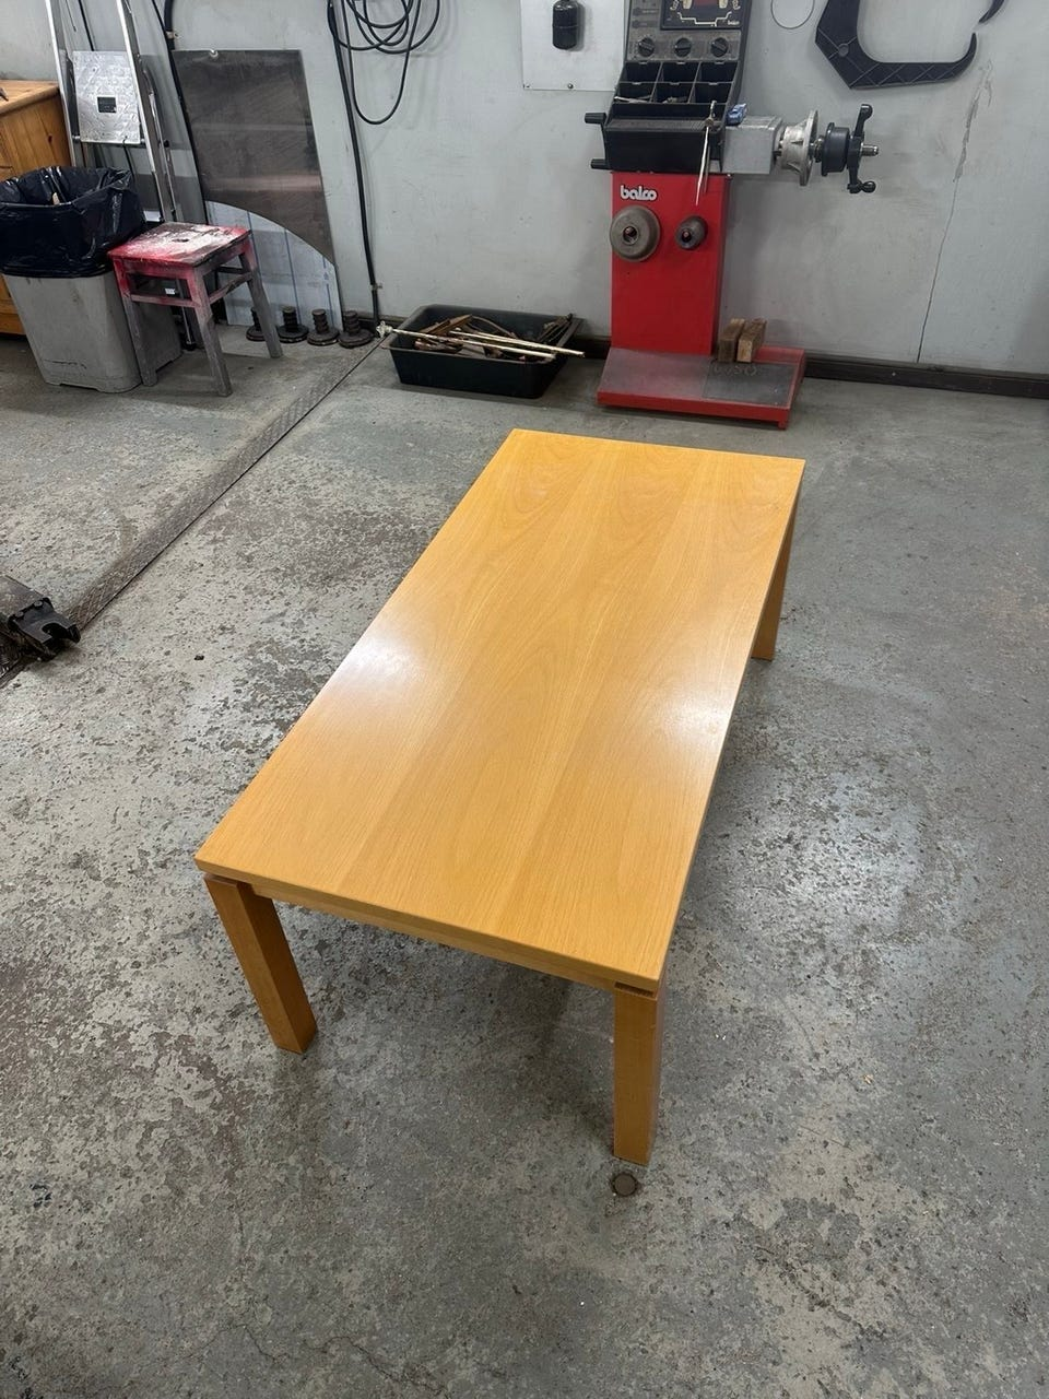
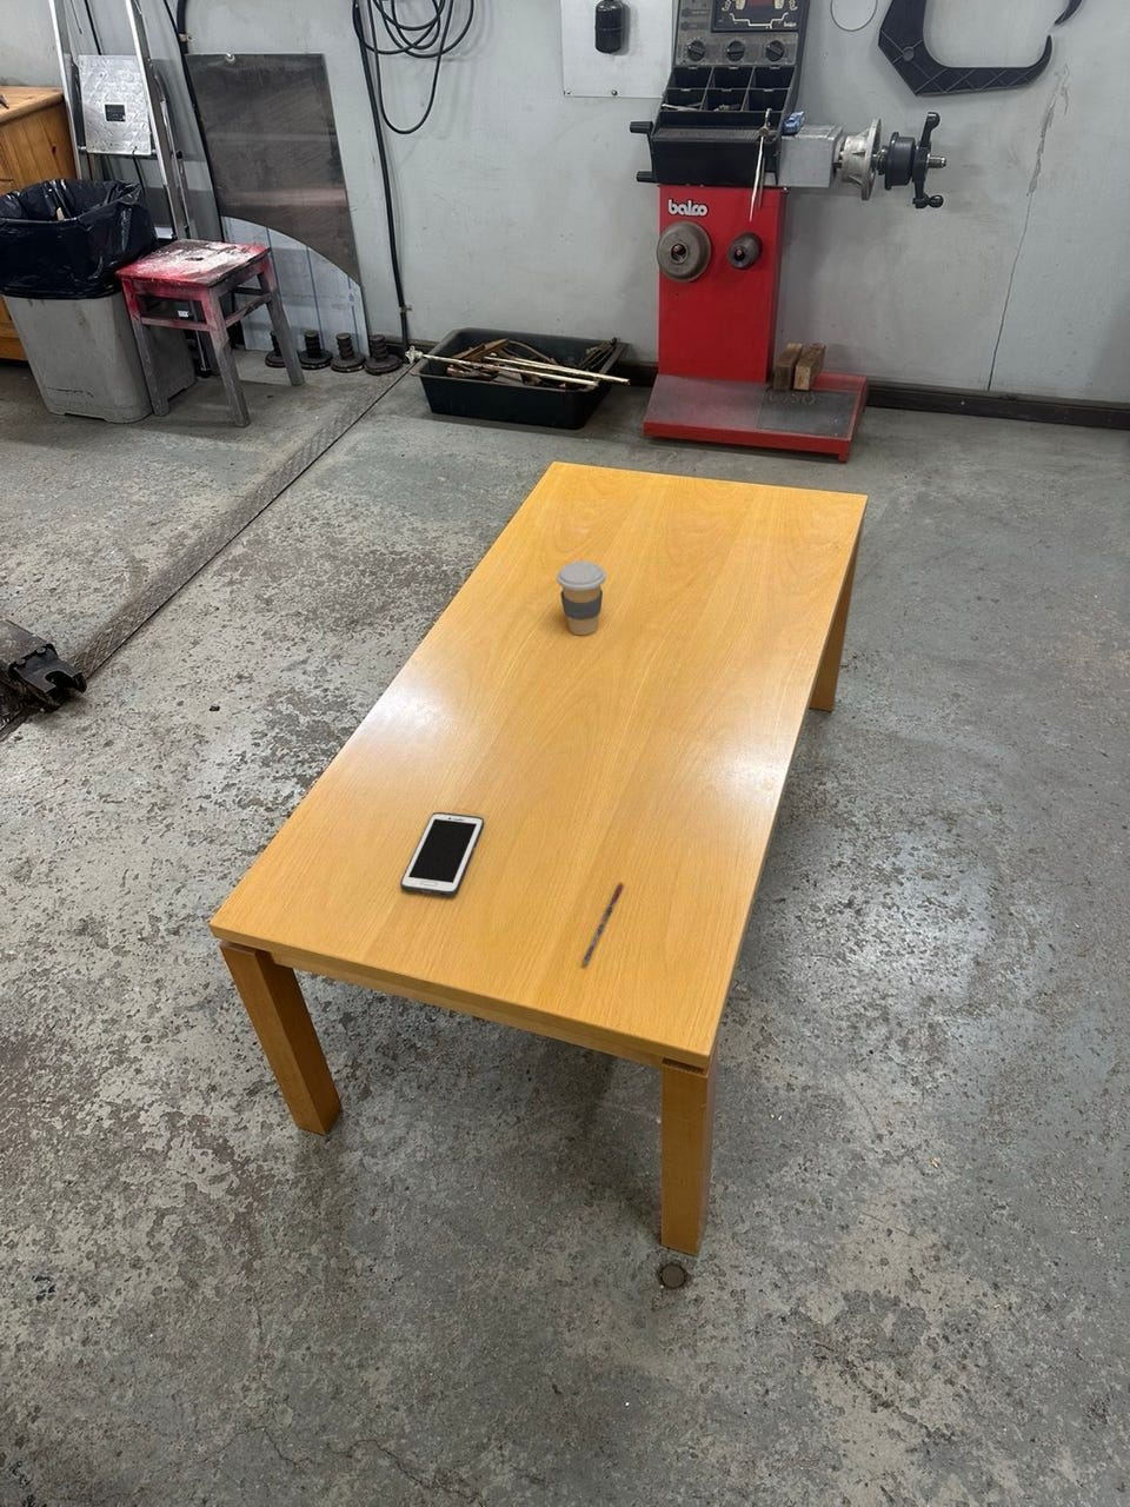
+ cell phone (443, 852)
+ pen (603, 922)
+ coffee cup (582, 599)
